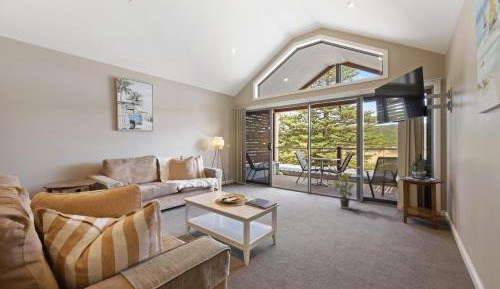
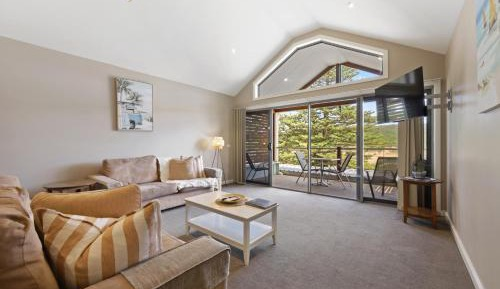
- potted plant (344, 189)
